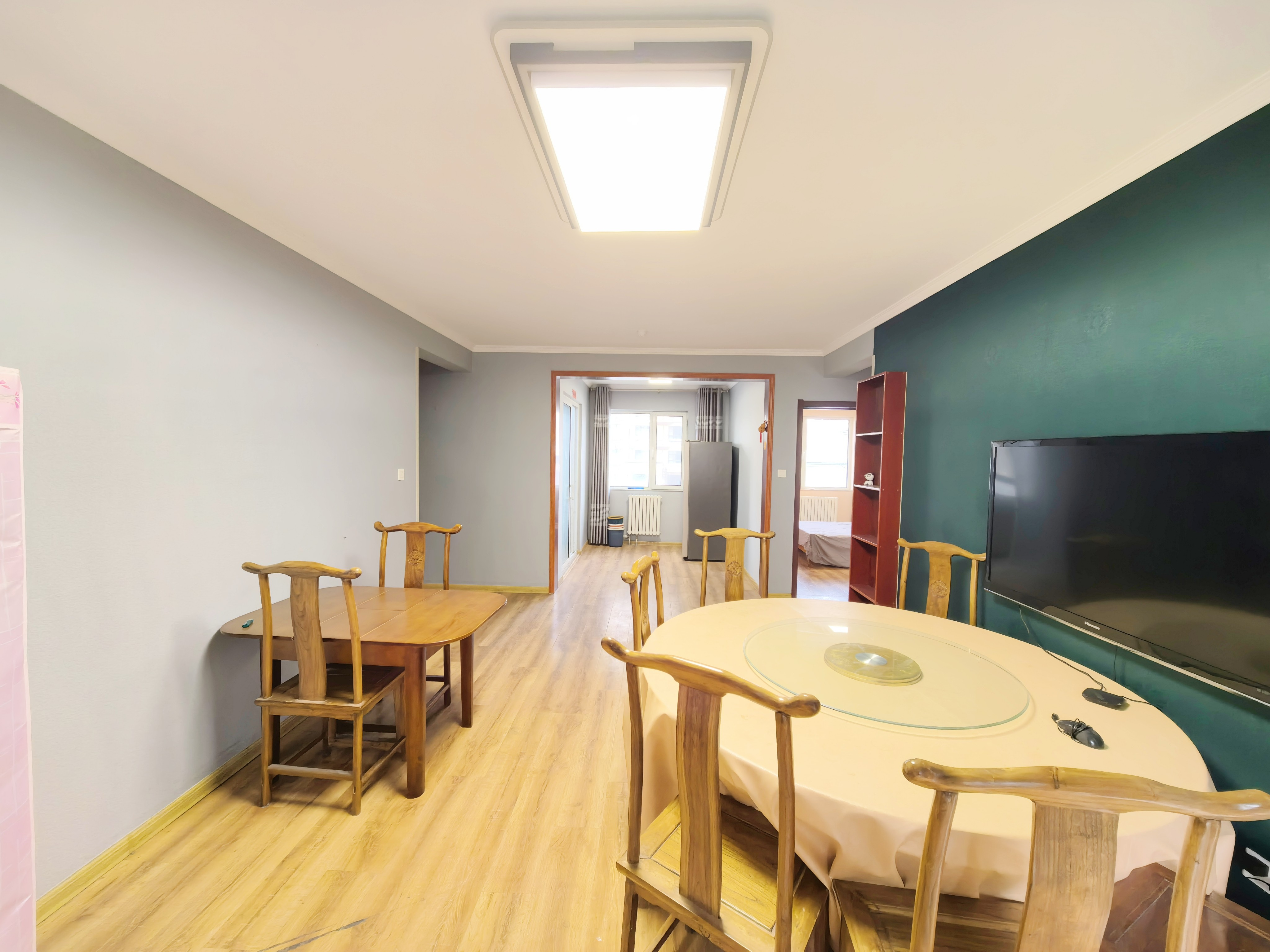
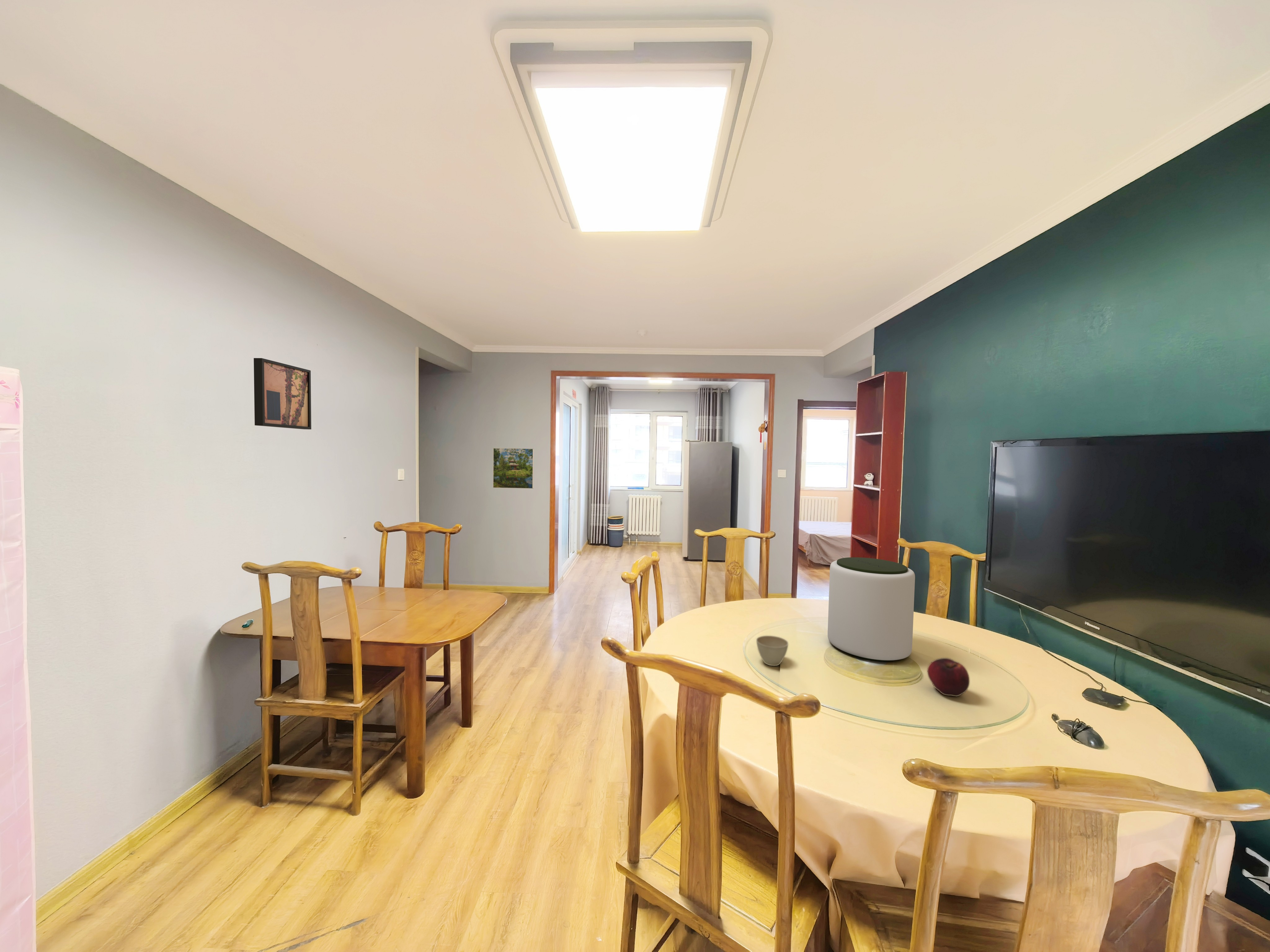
+ flower pot (772, 652)
+ plant pot (869, 606)
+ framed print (513, 468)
+ wall art (284, 396)
+ fruit (948, 677)
